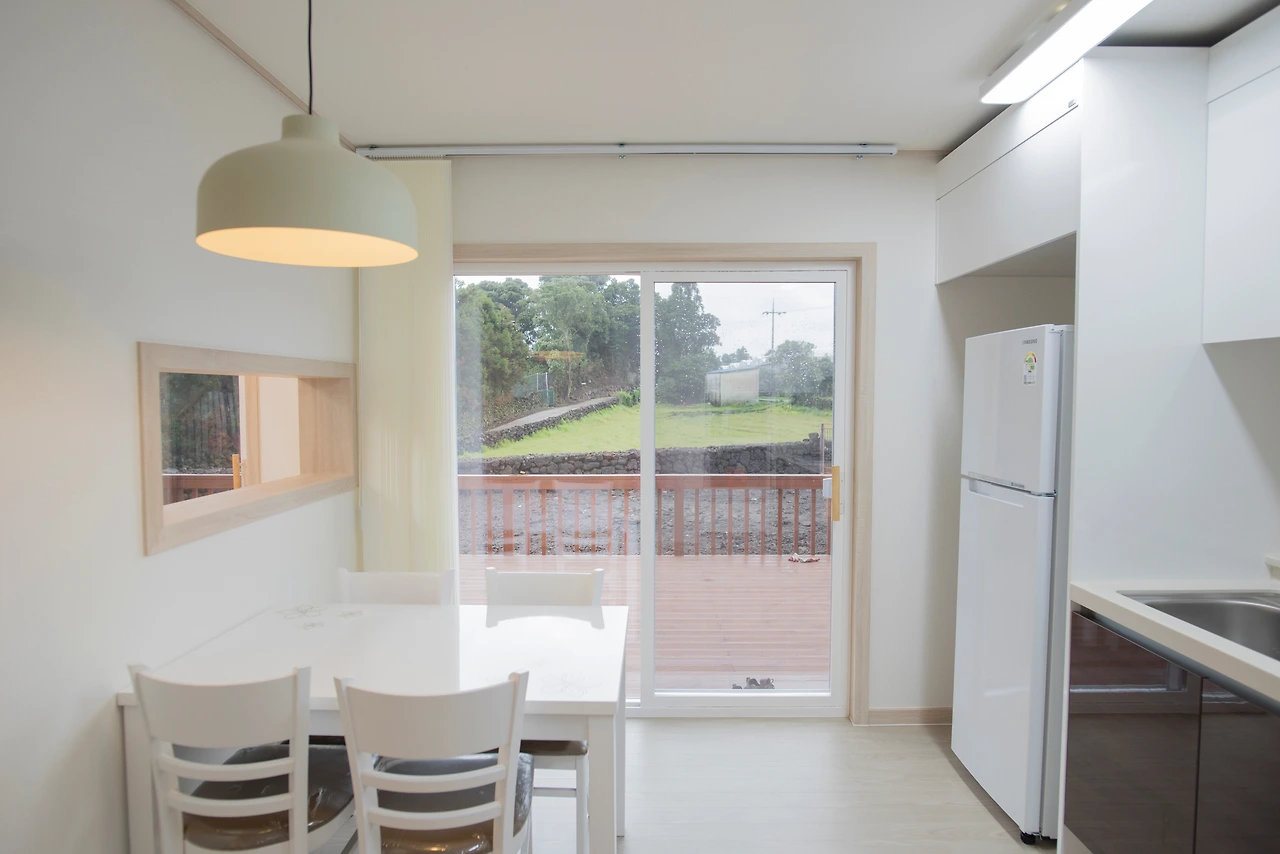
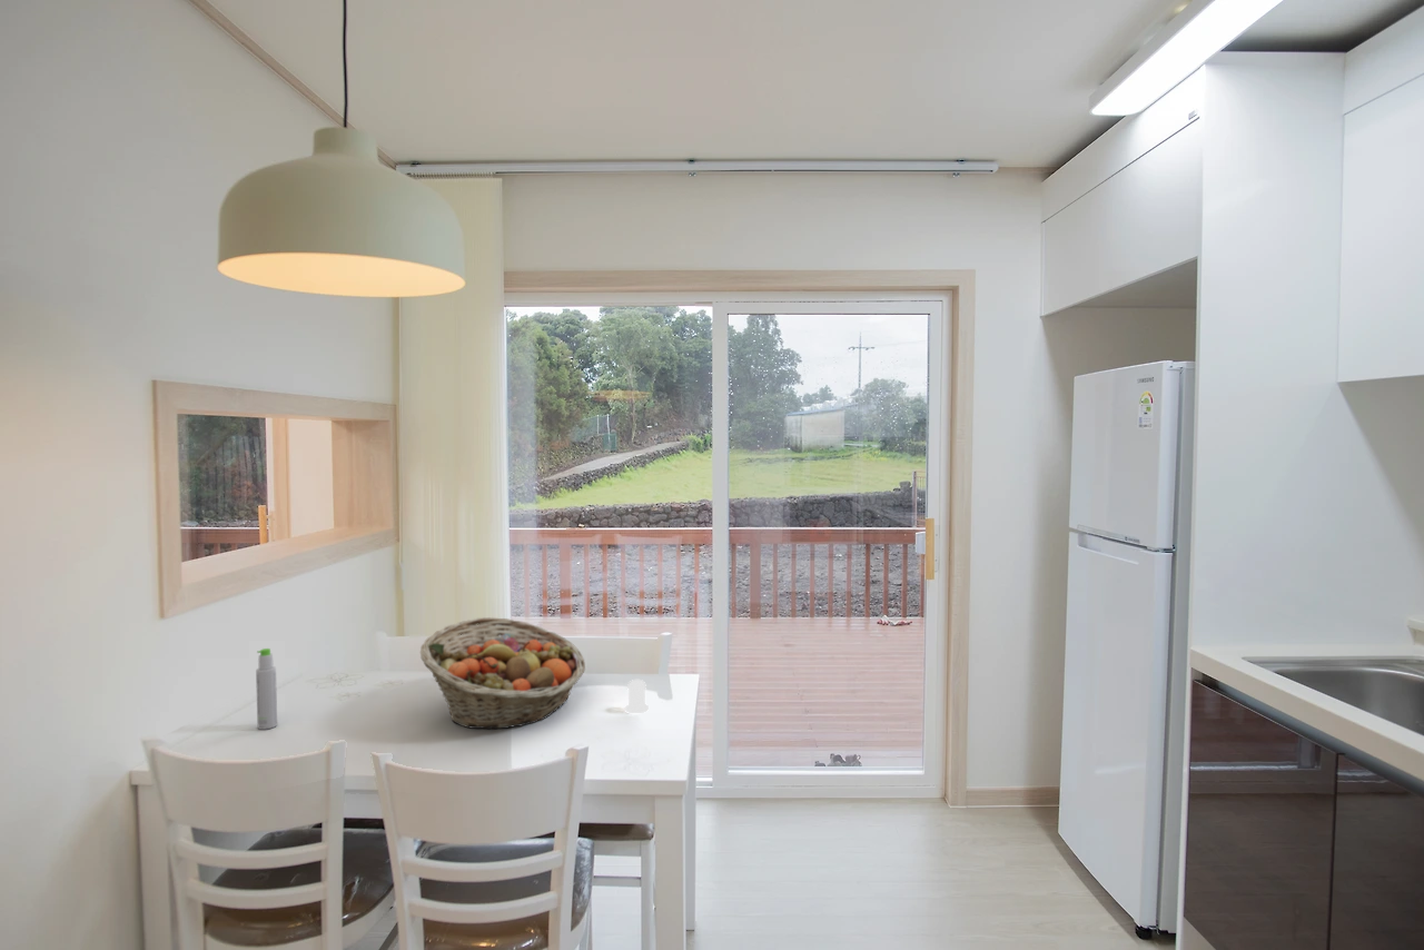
+ fruit basket (506, 667)
+ bottle (266, 687)
+ salt shaker (636, 694)
